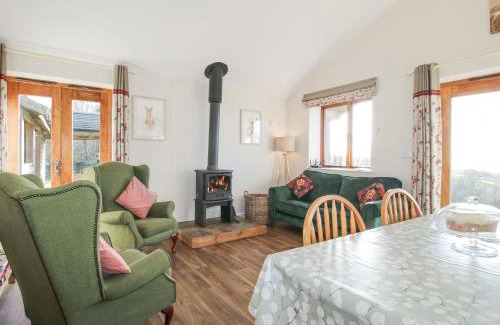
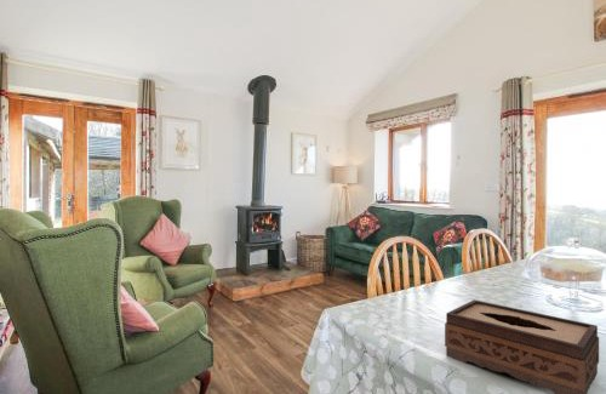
+ tissue box (518, 341)
